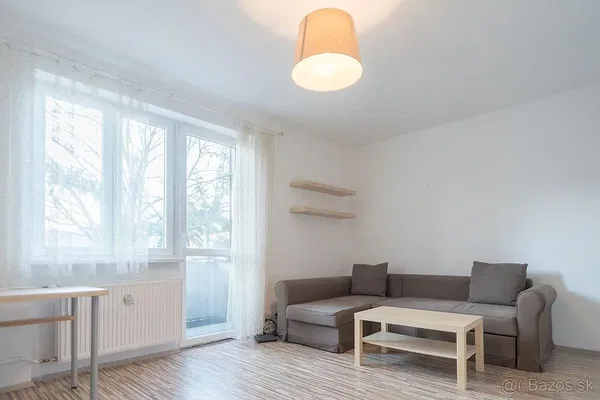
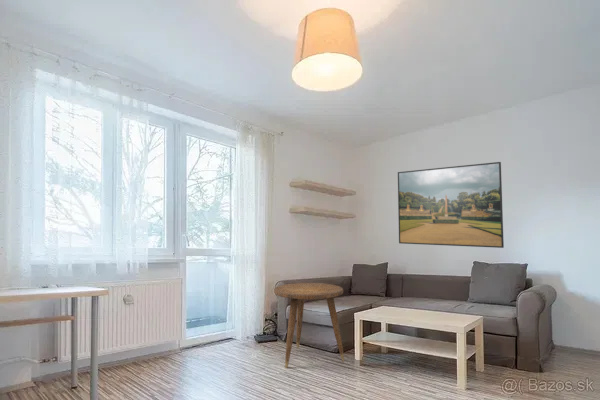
+ side table (301, 323)
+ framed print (445, 206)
